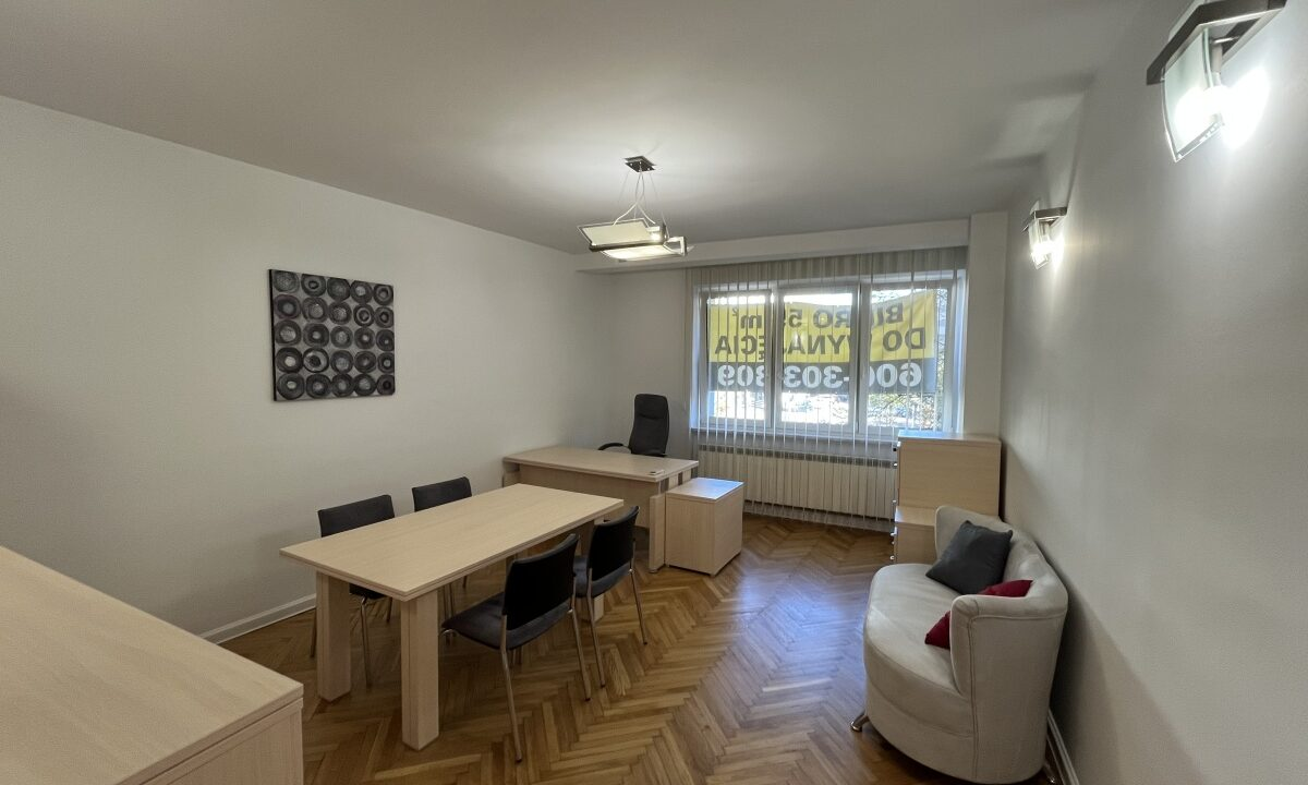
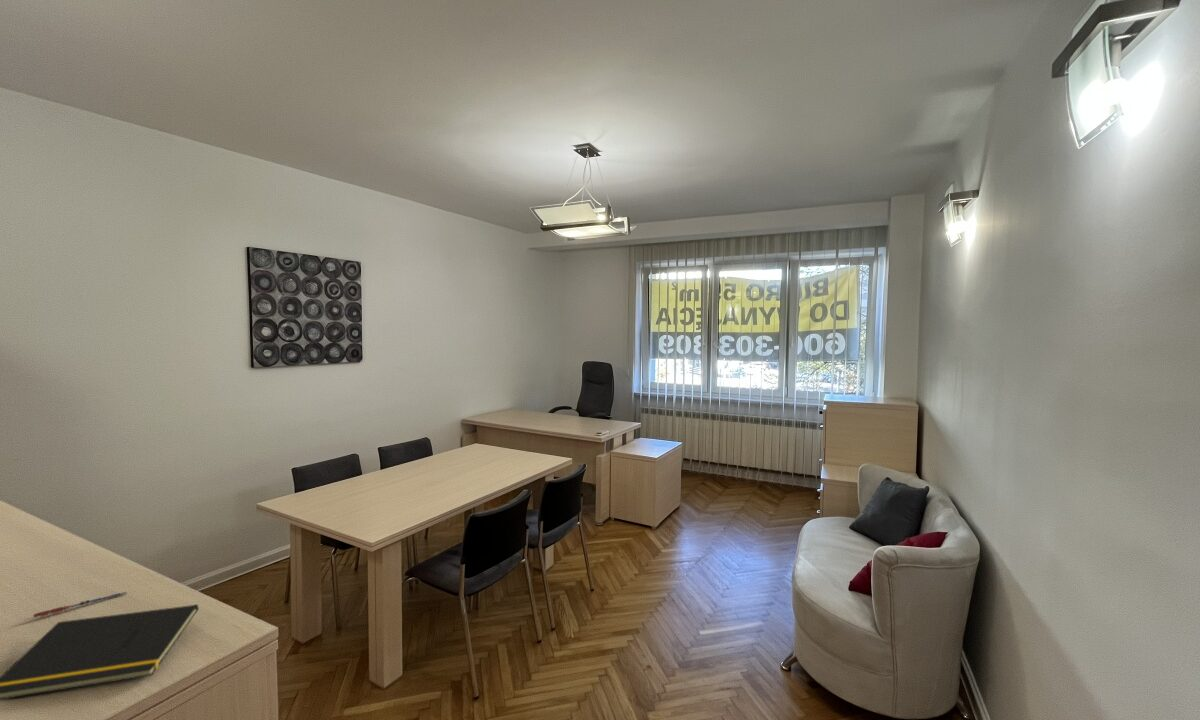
+ pen (82, 602)
+ notepad (103, 647)
